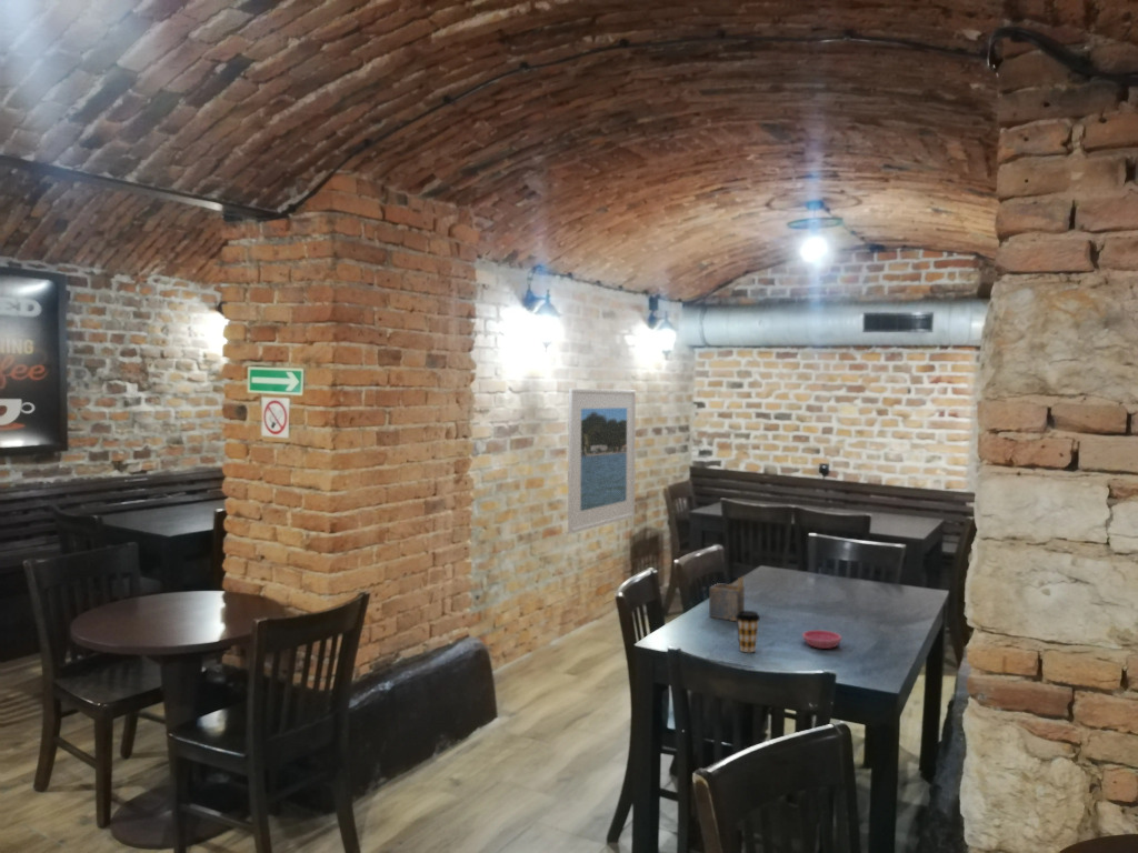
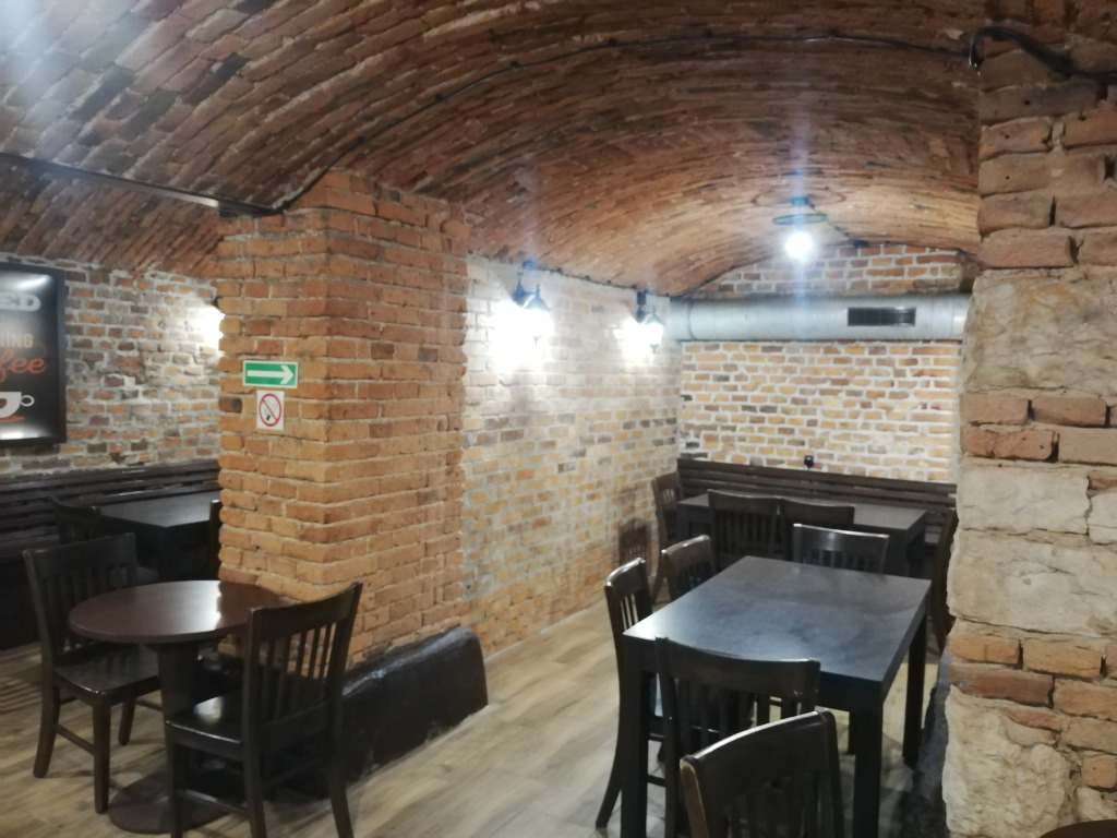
- saucer (821, 639)
- coffee cup (747, 631)
- napkin holder (727, 596)
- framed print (603, 456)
